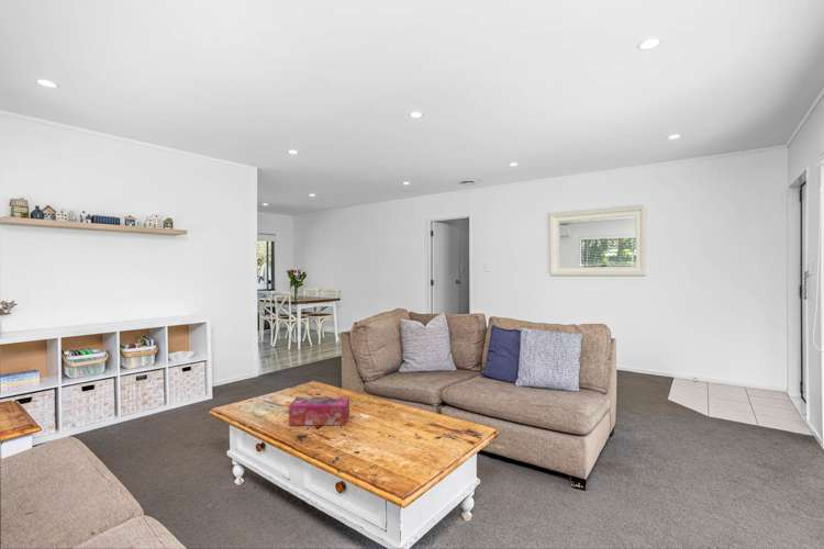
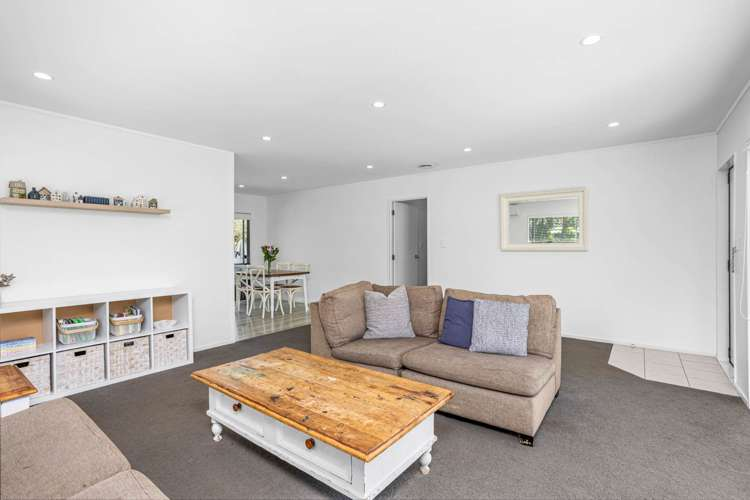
- tissue box (320, 410)
